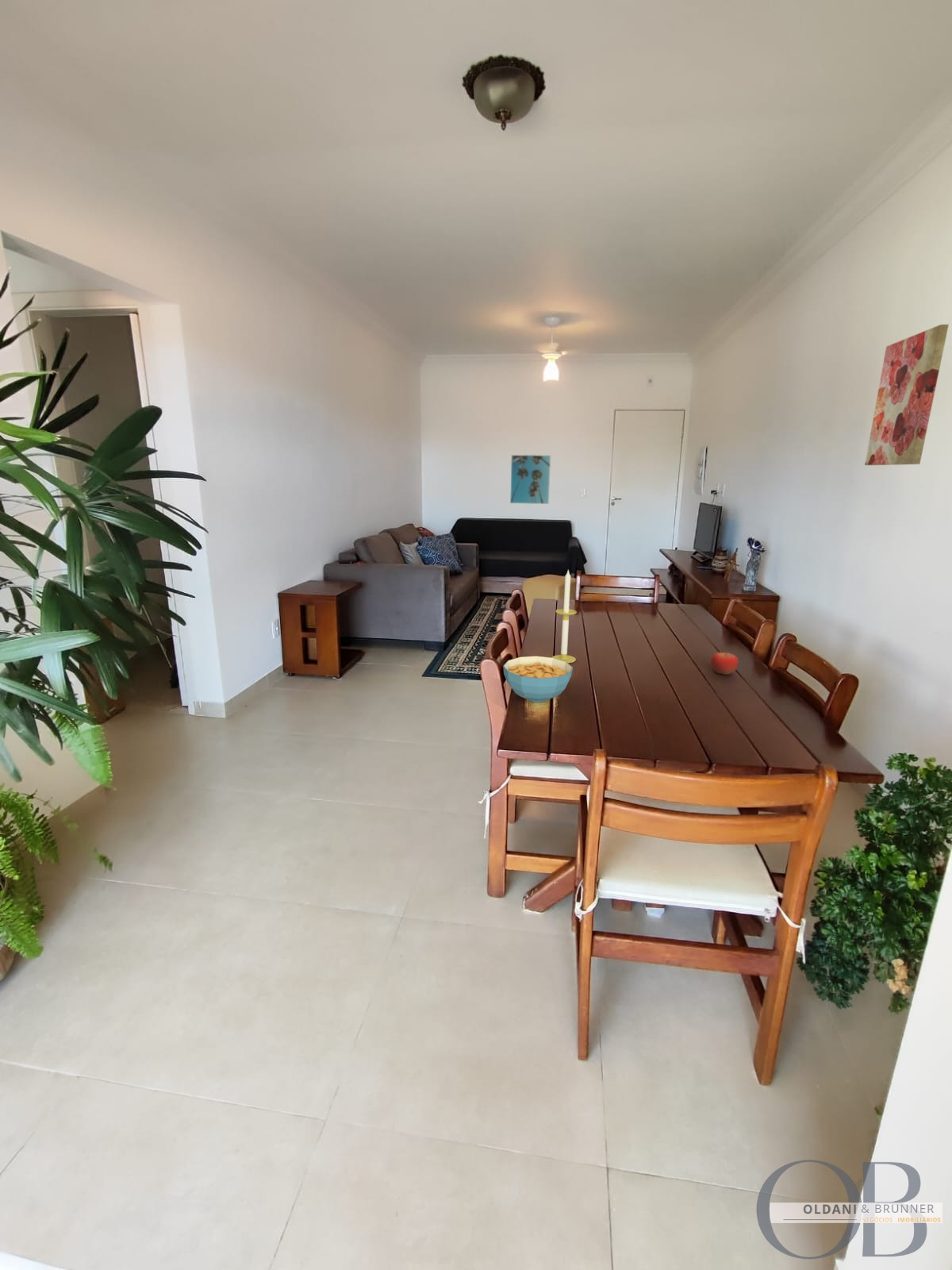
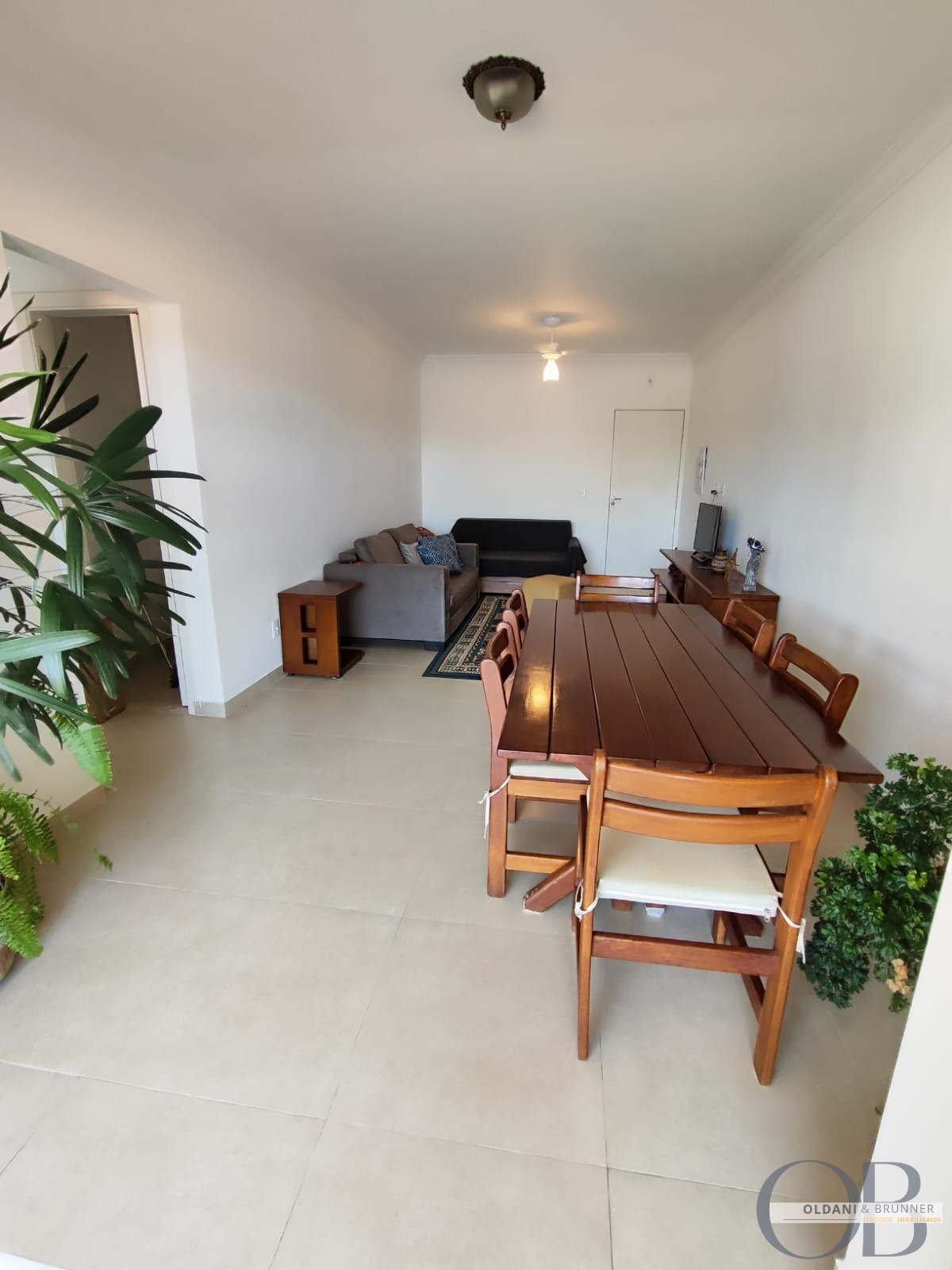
- candle (566, 615)
- cereal bowl (537, 682)
- fruit (724, 661)
- wall art (902, 402)
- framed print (530, 479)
